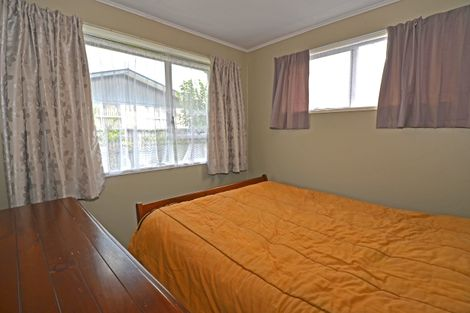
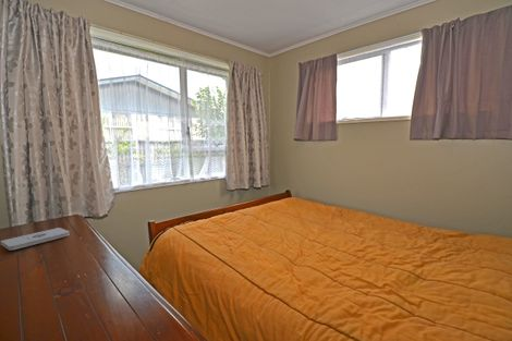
+ notepad (37, 238)
